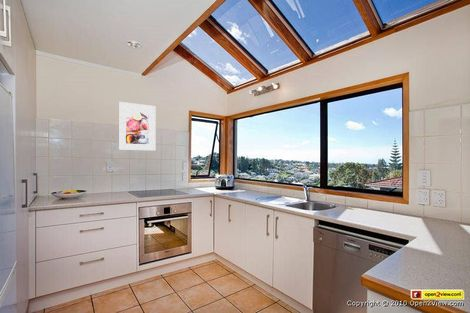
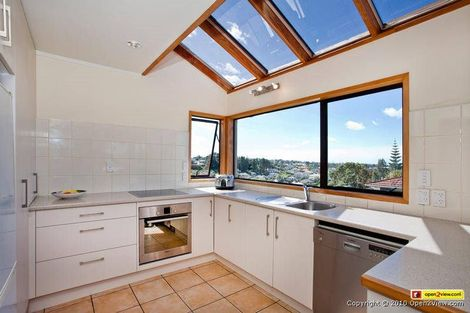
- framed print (138, 127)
